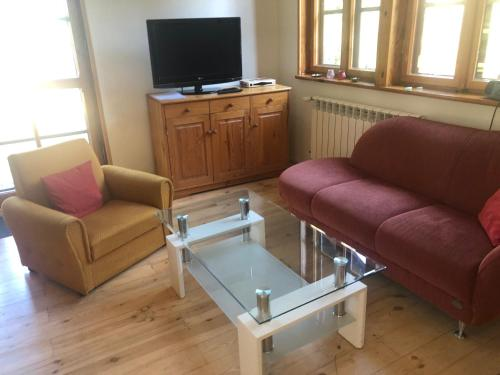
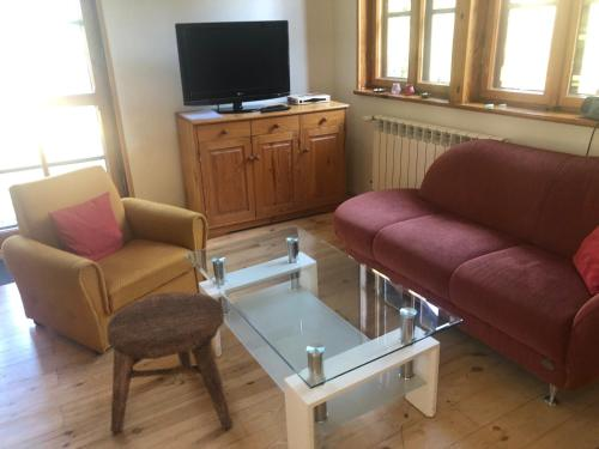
+ stool (167, 369)
